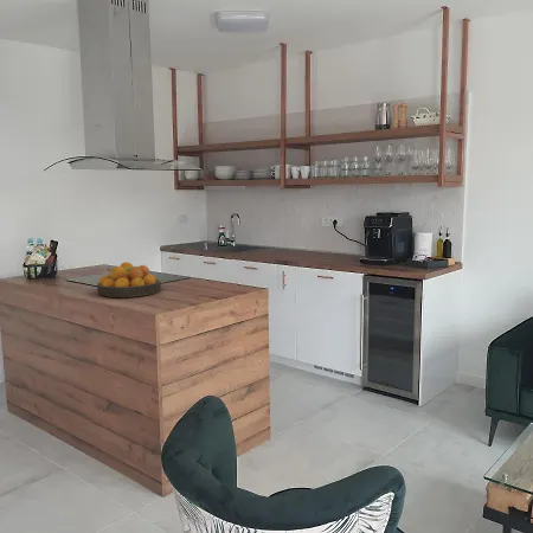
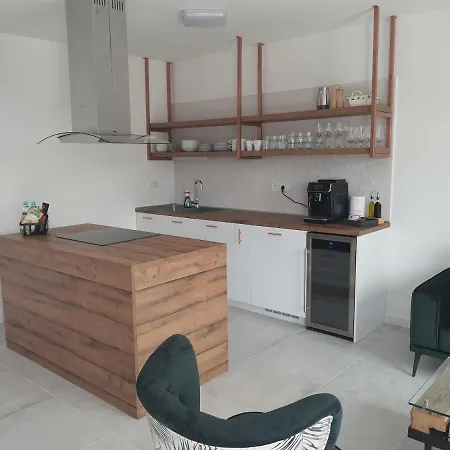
- fruit bowl (129, 277)
